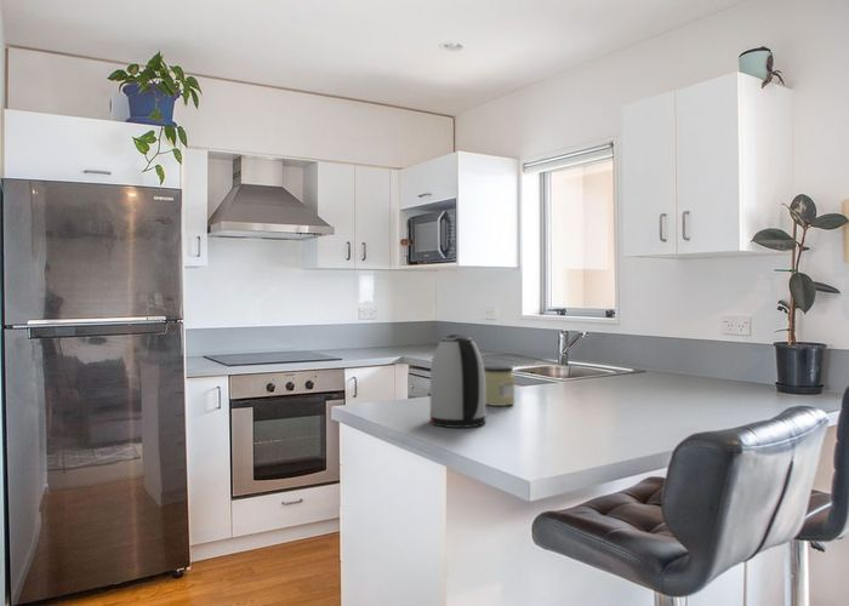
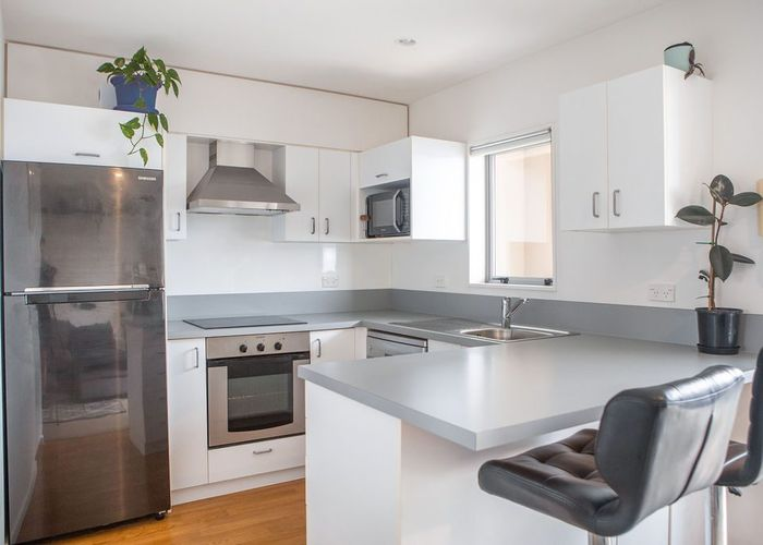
- kettle (461, 379)
- jar (497, 384)
